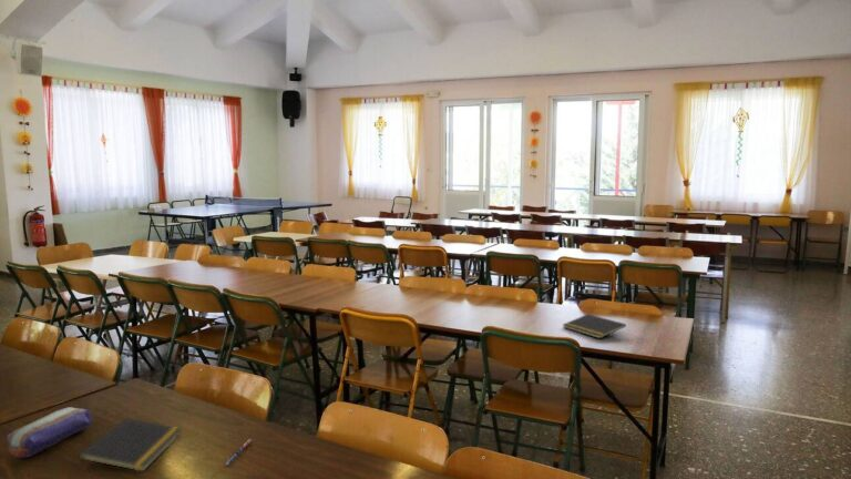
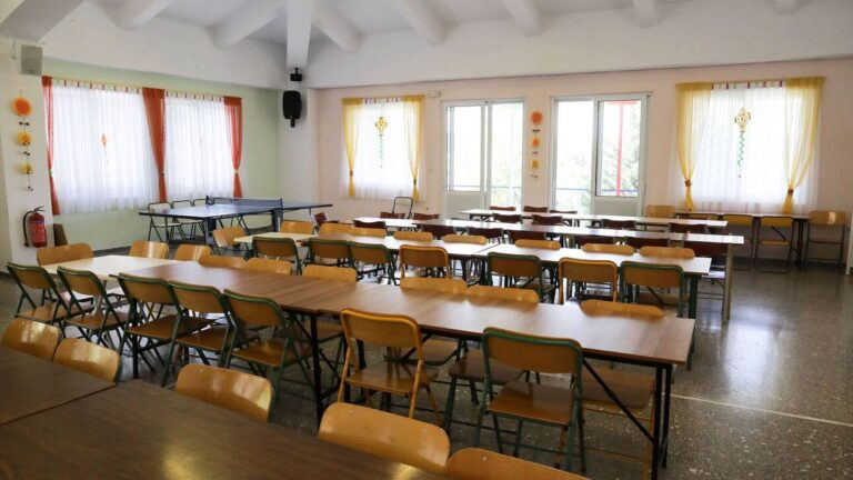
- pen (238, 451)
- notepad (134, 442)
- notepad (593, 325)
- pencil case (51, 429)
